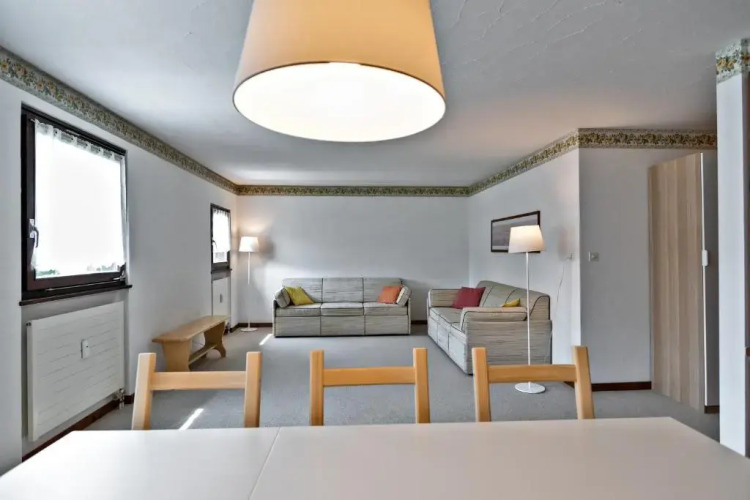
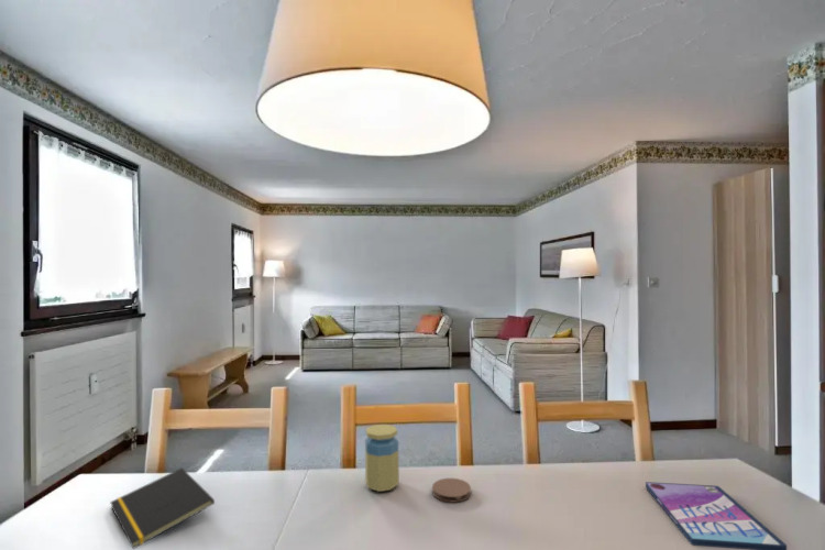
+ jar (382, 457)
+ coaster (451, 490)
+ video game case (706, 512)
+ notepad (161, 503)
